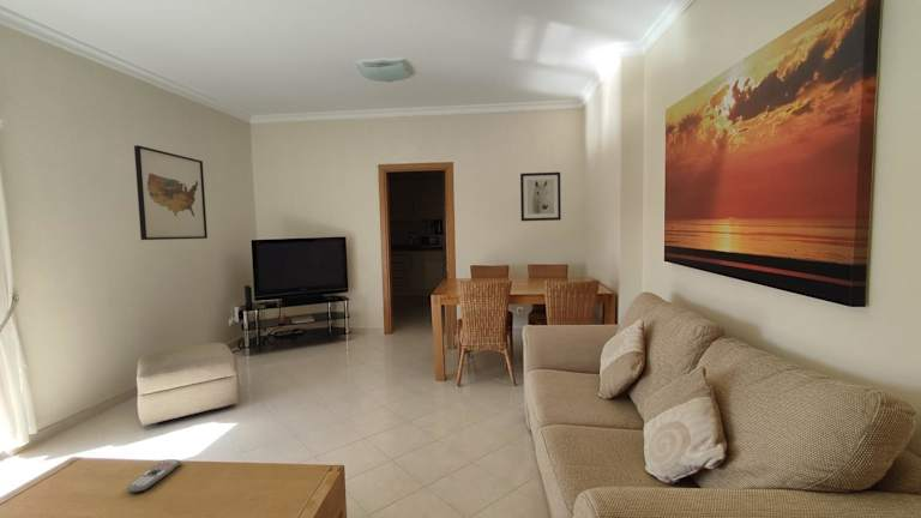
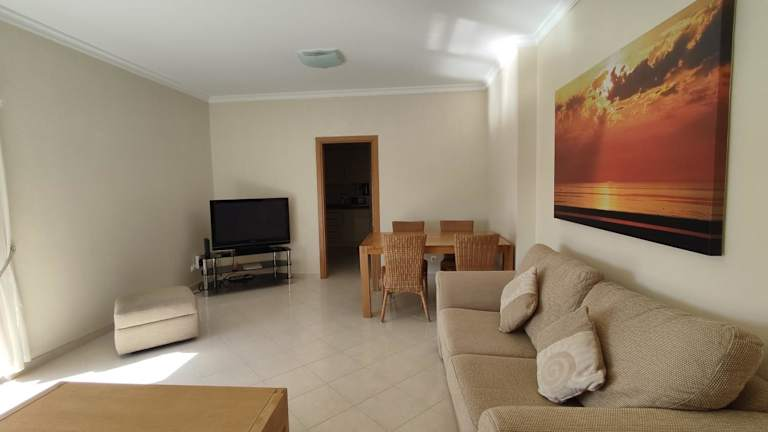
- remote control (154, 475)
- wall art (174, 197)
- wall art (540, 197)
